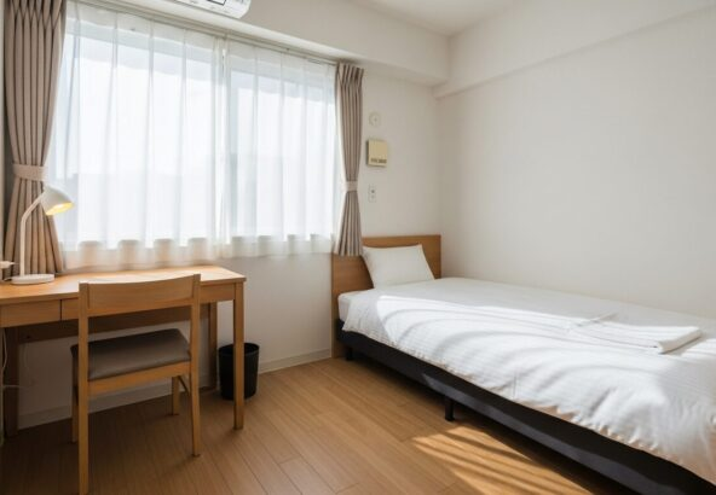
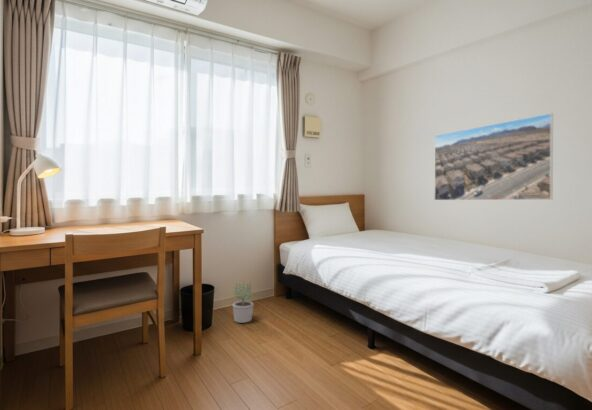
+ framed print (485, 163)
+ potted plant (243, 300)
